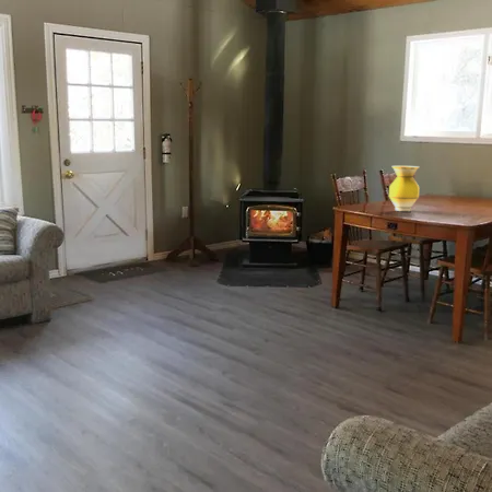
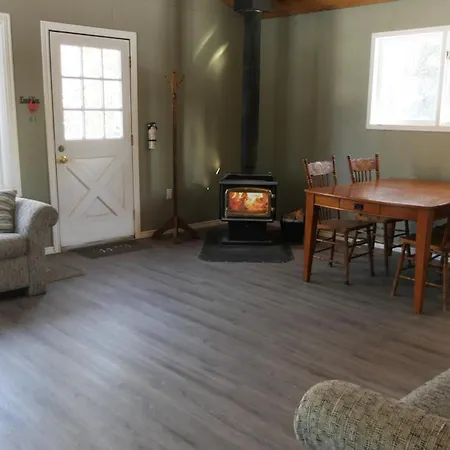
- vase (403, 188)
